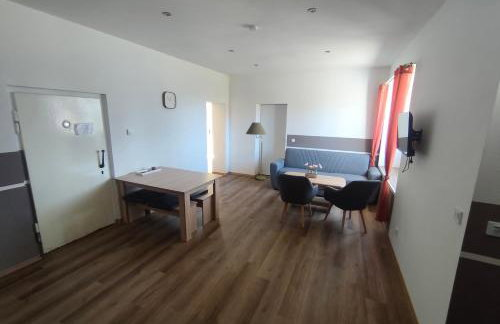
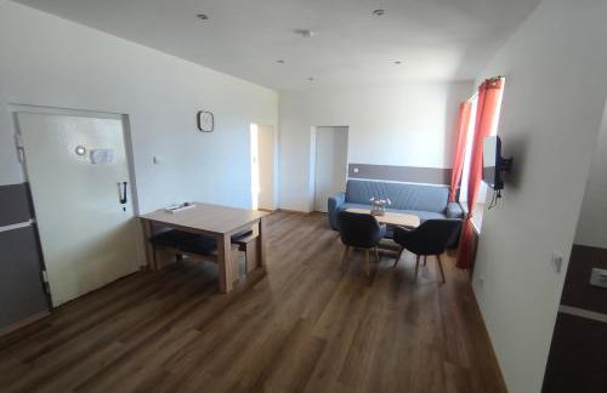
- floor lamp (261, 152)
